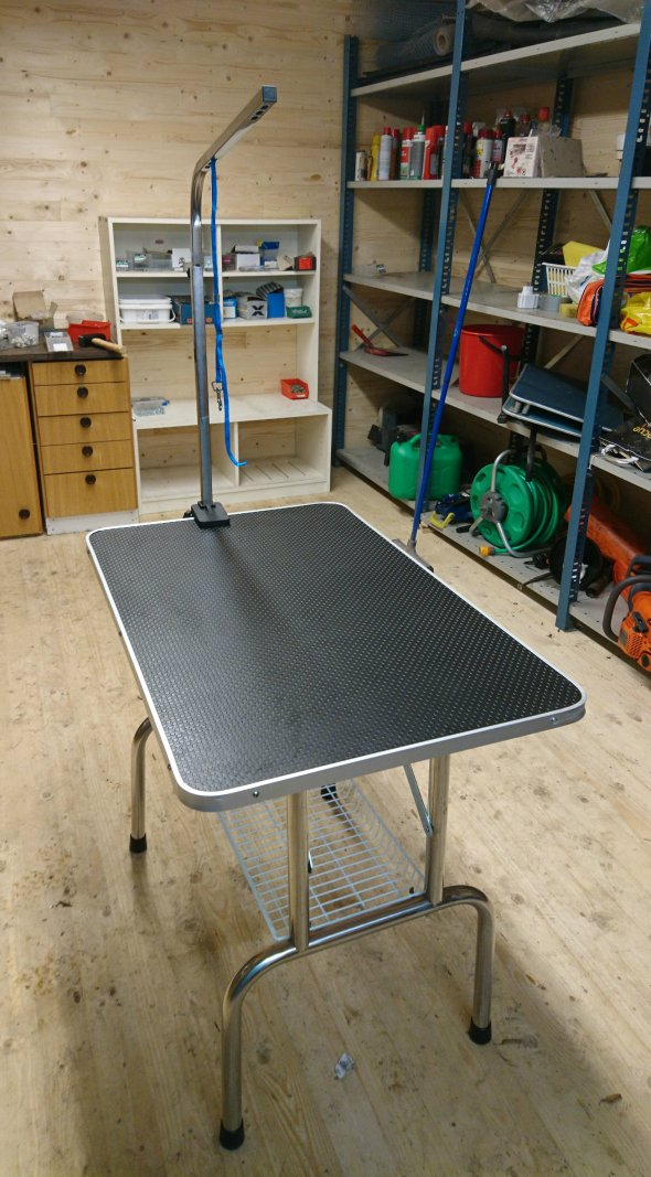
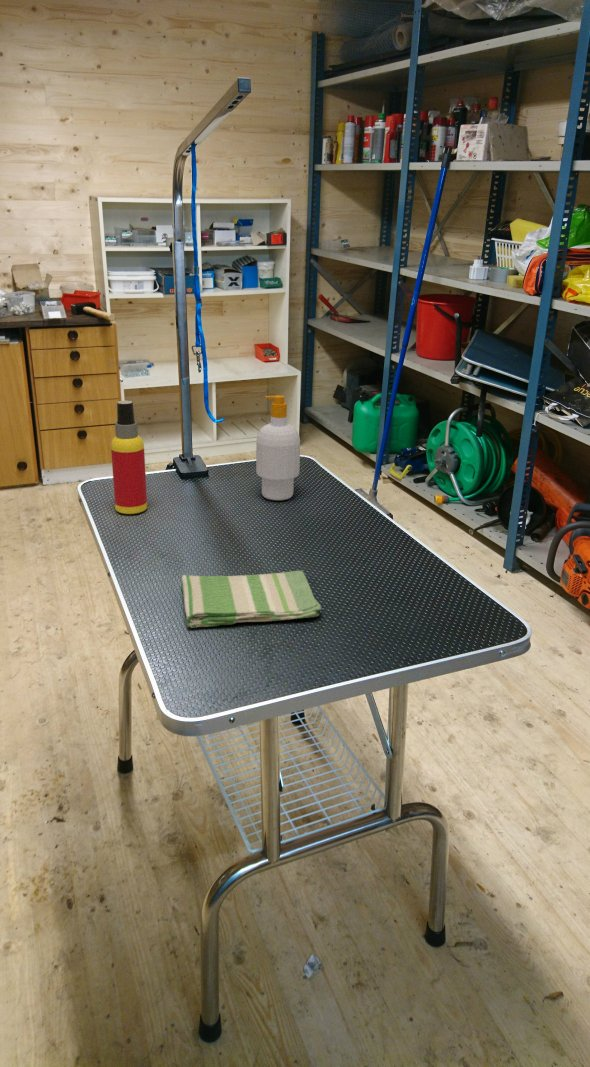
+ spray bottle (128, 457)
+ dish towel (248, 594)
+ soap bottle (278, 447)
